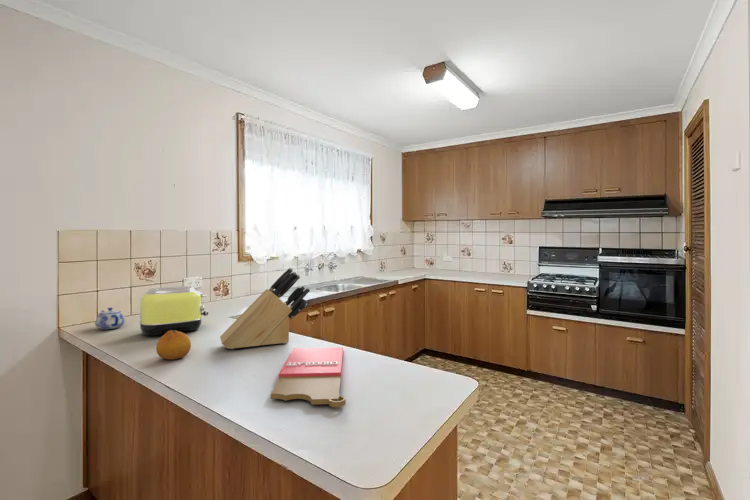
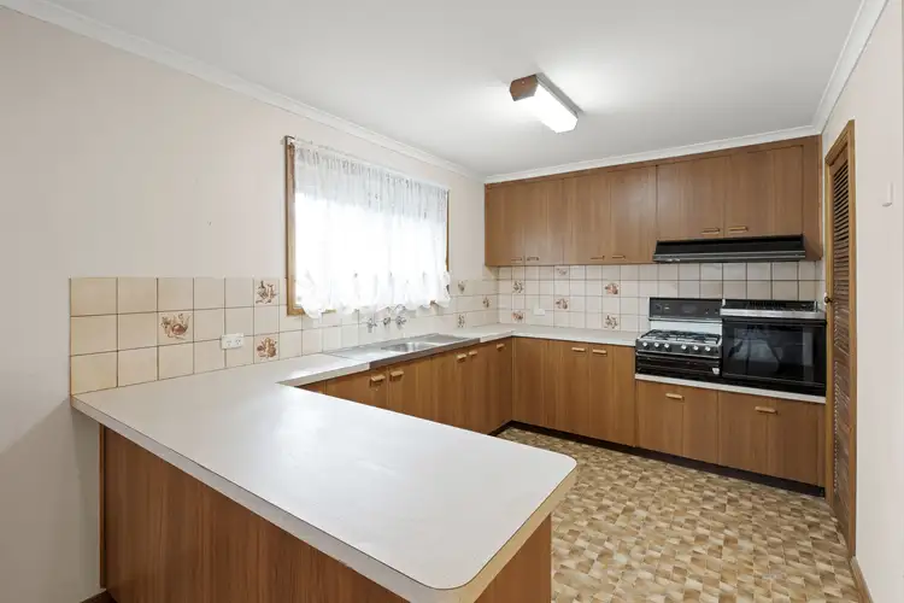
- toaster (174, 309)
- teapot (109, 317)
- fruit (173, 344)
- knife block (266, 305)
- cutting board (314, 371)
